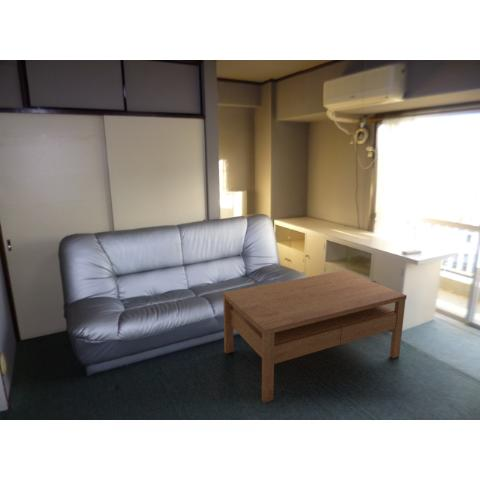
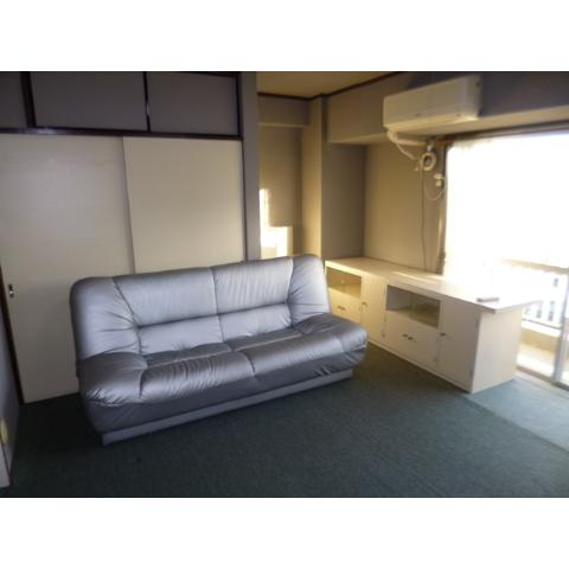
- coffee table (311, 324)
